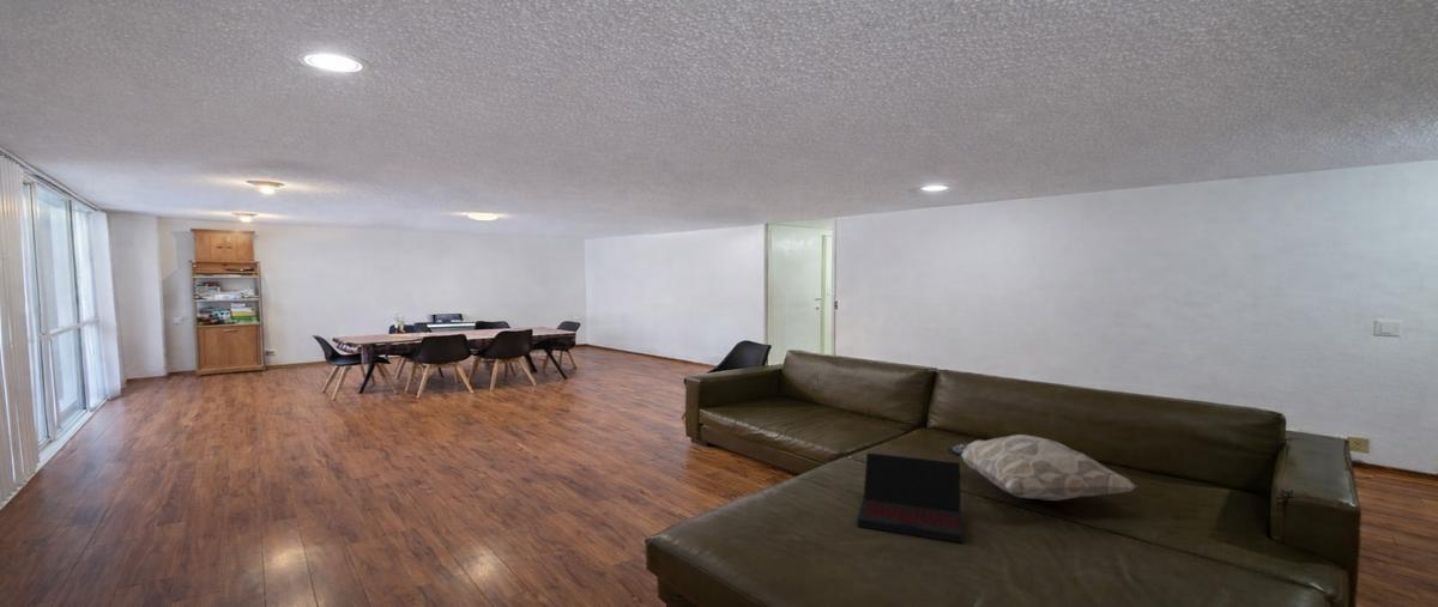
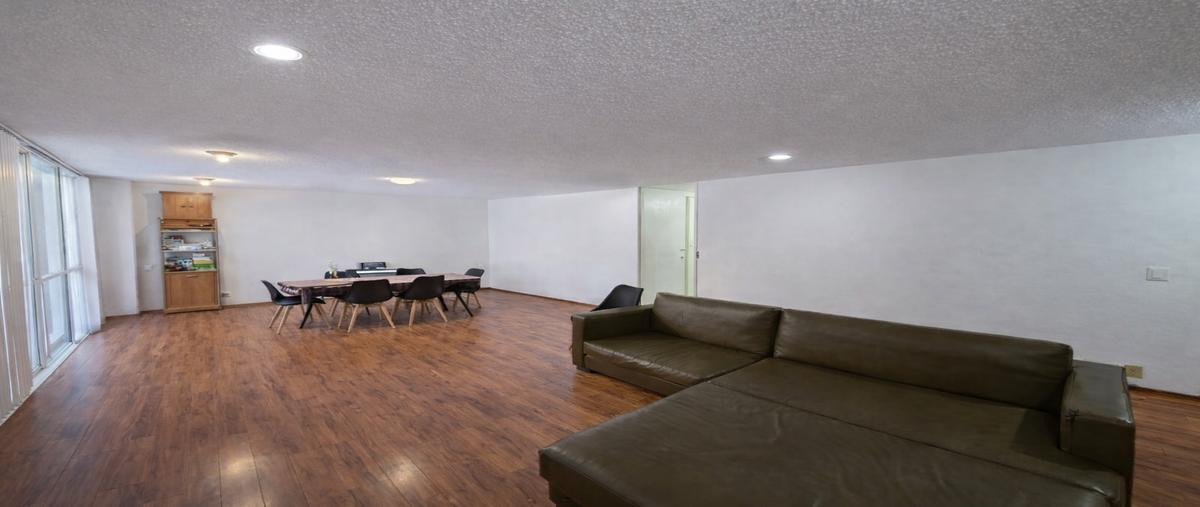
- laptop (910, 492)
- decorative pillow (1032, 466)
